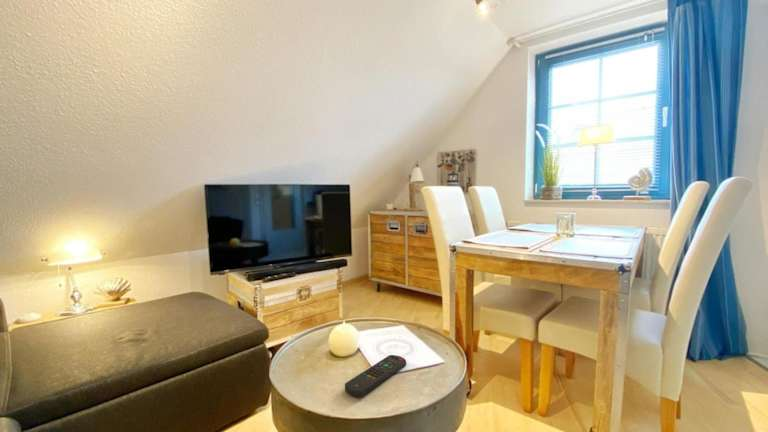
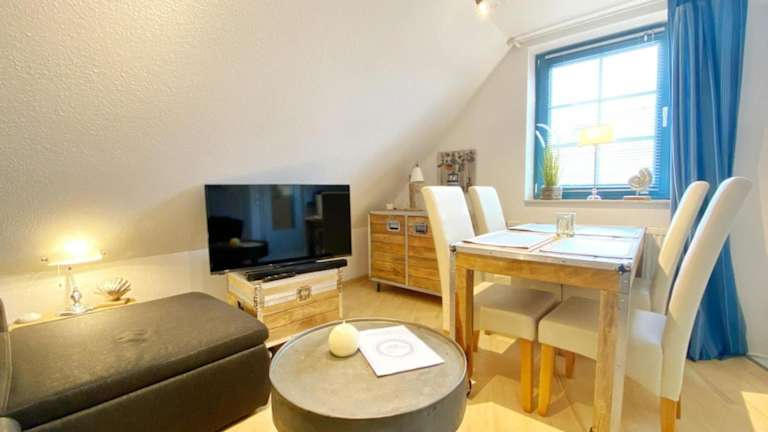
- remote control (377, 373)
